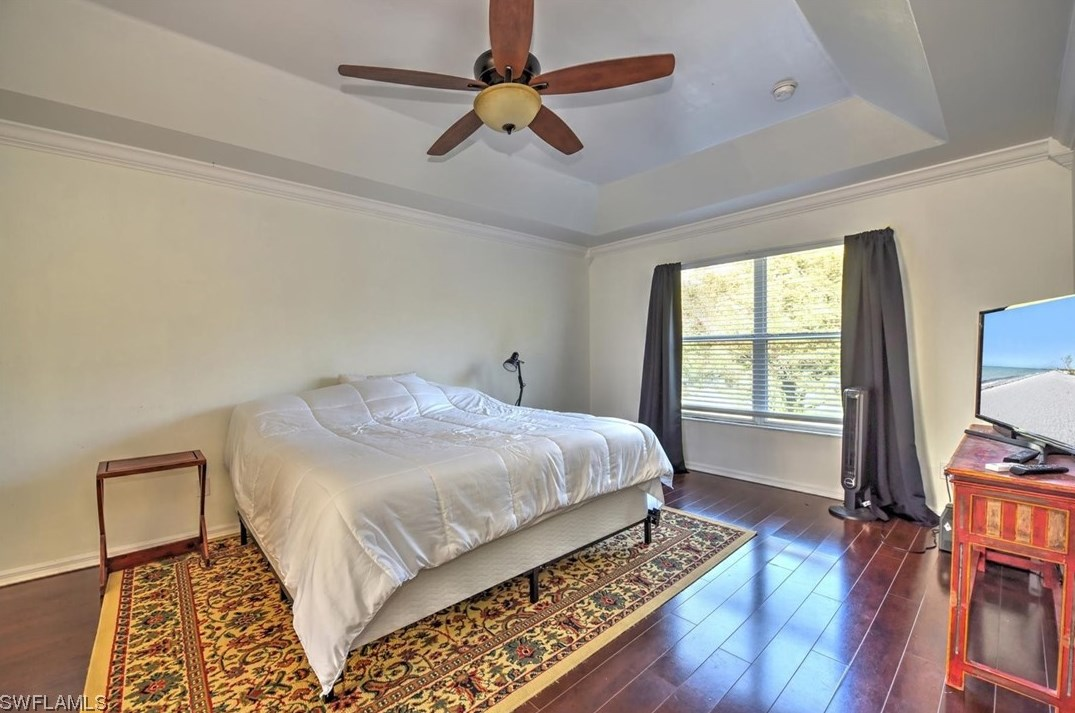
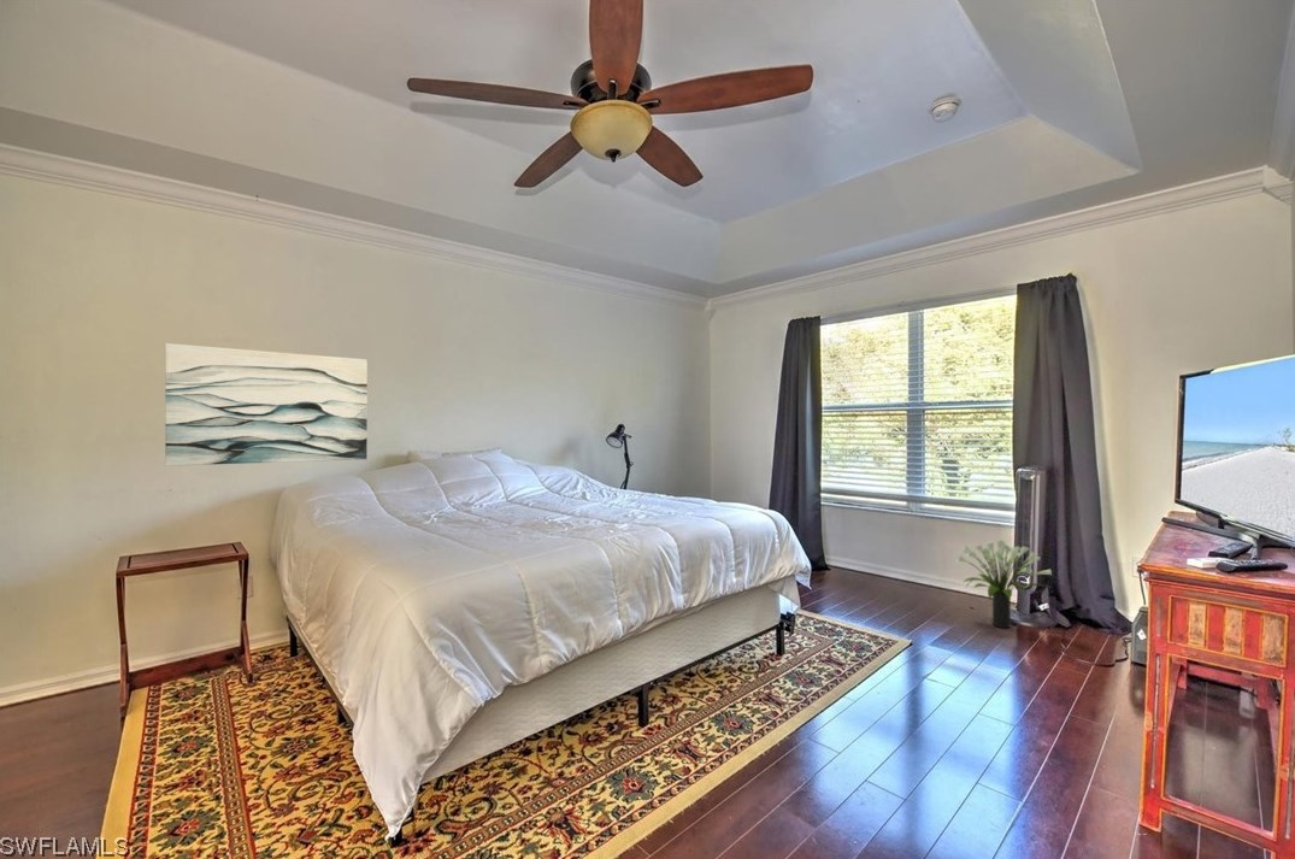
+ potted plant (1003, 582)
+ wall art (276, 407)
